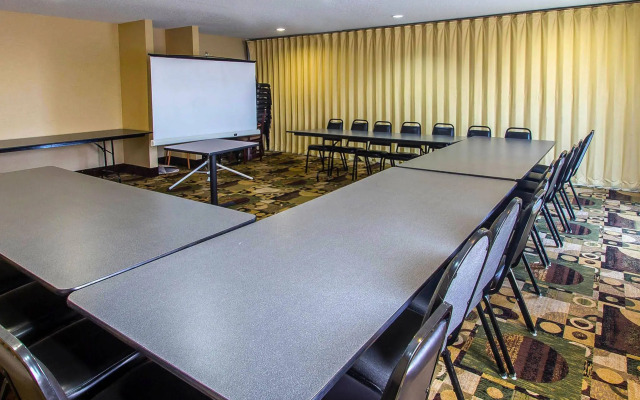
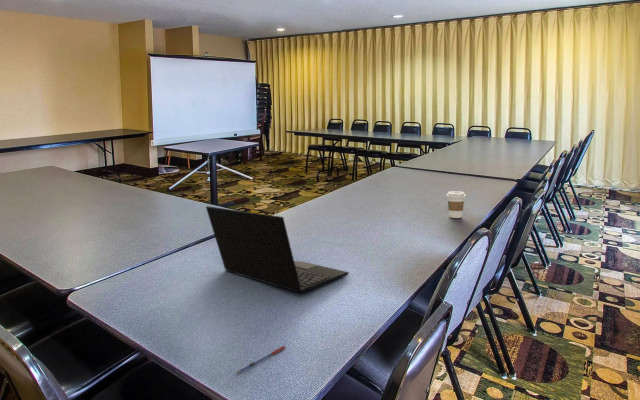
+ coffee cup (455, 204)
+ laptop (277, 241)
+ pen (261, 359)
